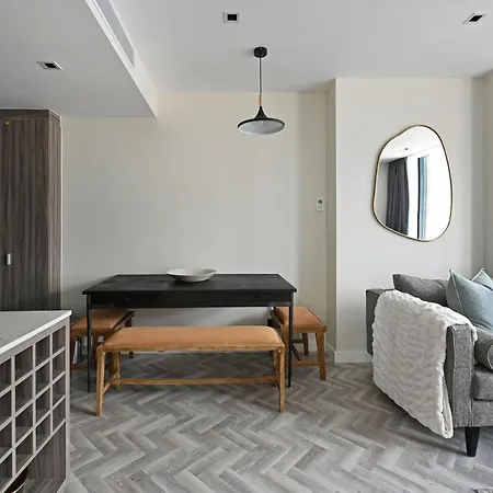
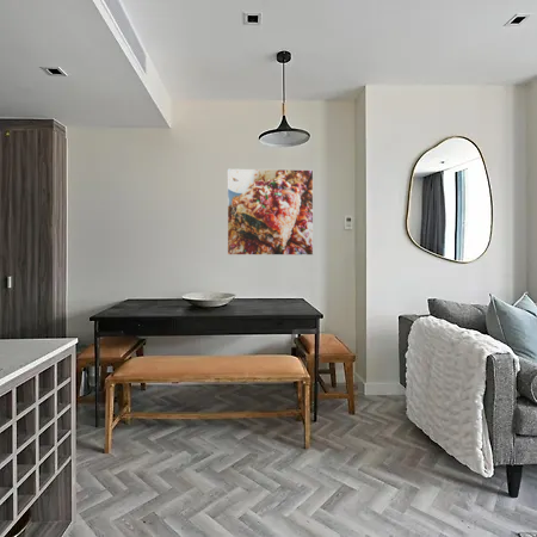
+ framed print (270, 212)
